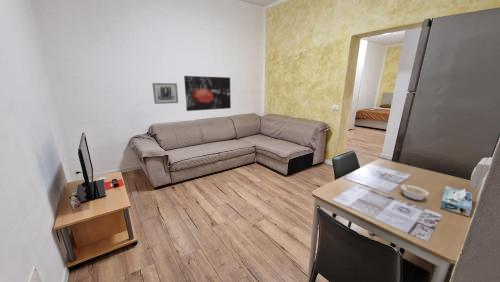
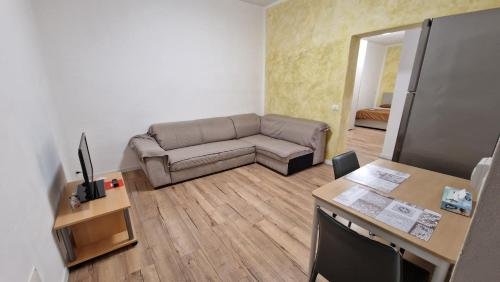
- wall art (209, 93)
- wall art (165, 93)
- legume (412, 192)
